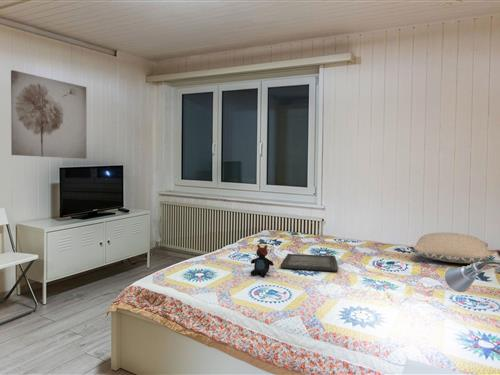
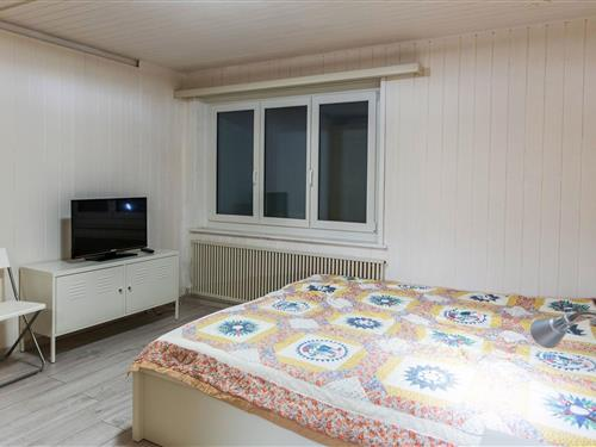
- wall art (51, 118)
- teddy bear (260, 260)
- serving tray (310, 261)
- pillow (451, 246)
